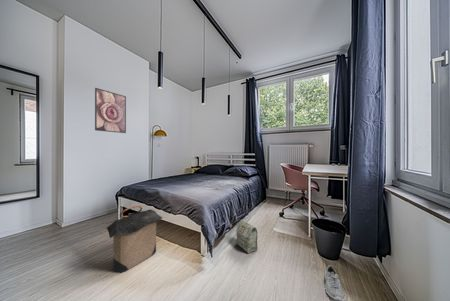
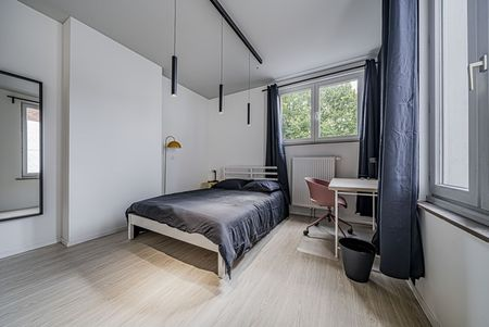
- bag (246, 234)
- sneaker (332, 281)
- laundry hamper (136, 230)
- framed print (111, 112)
